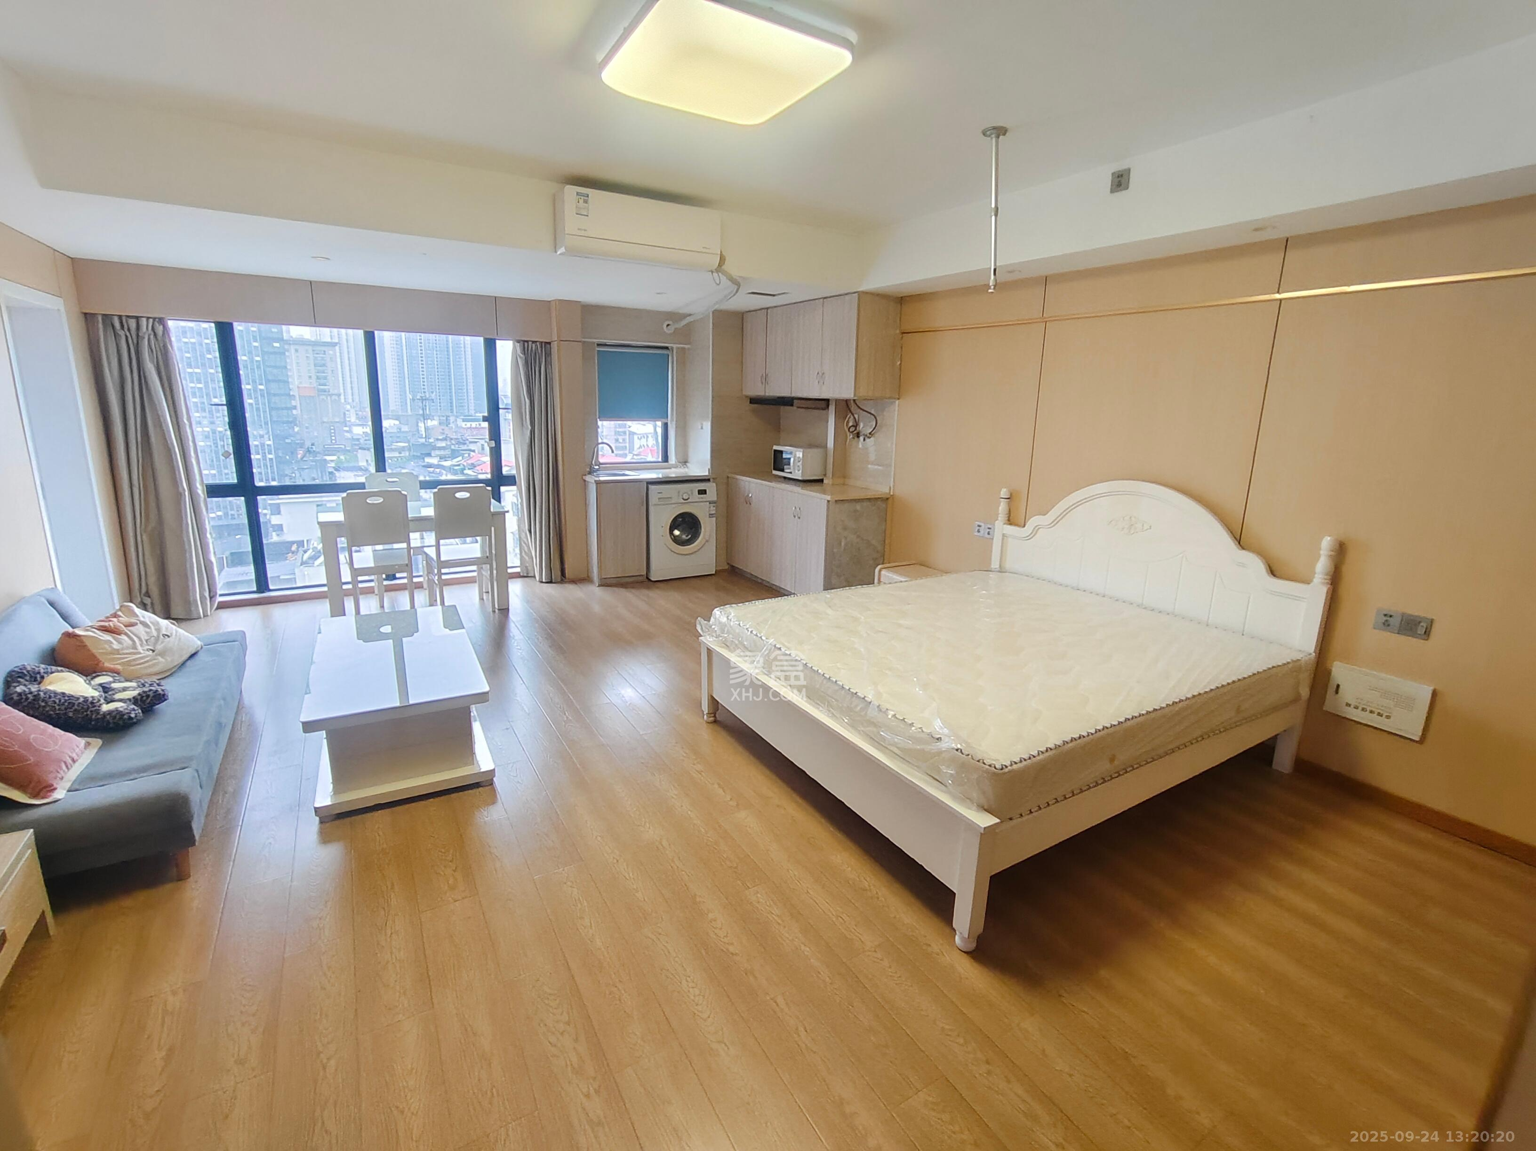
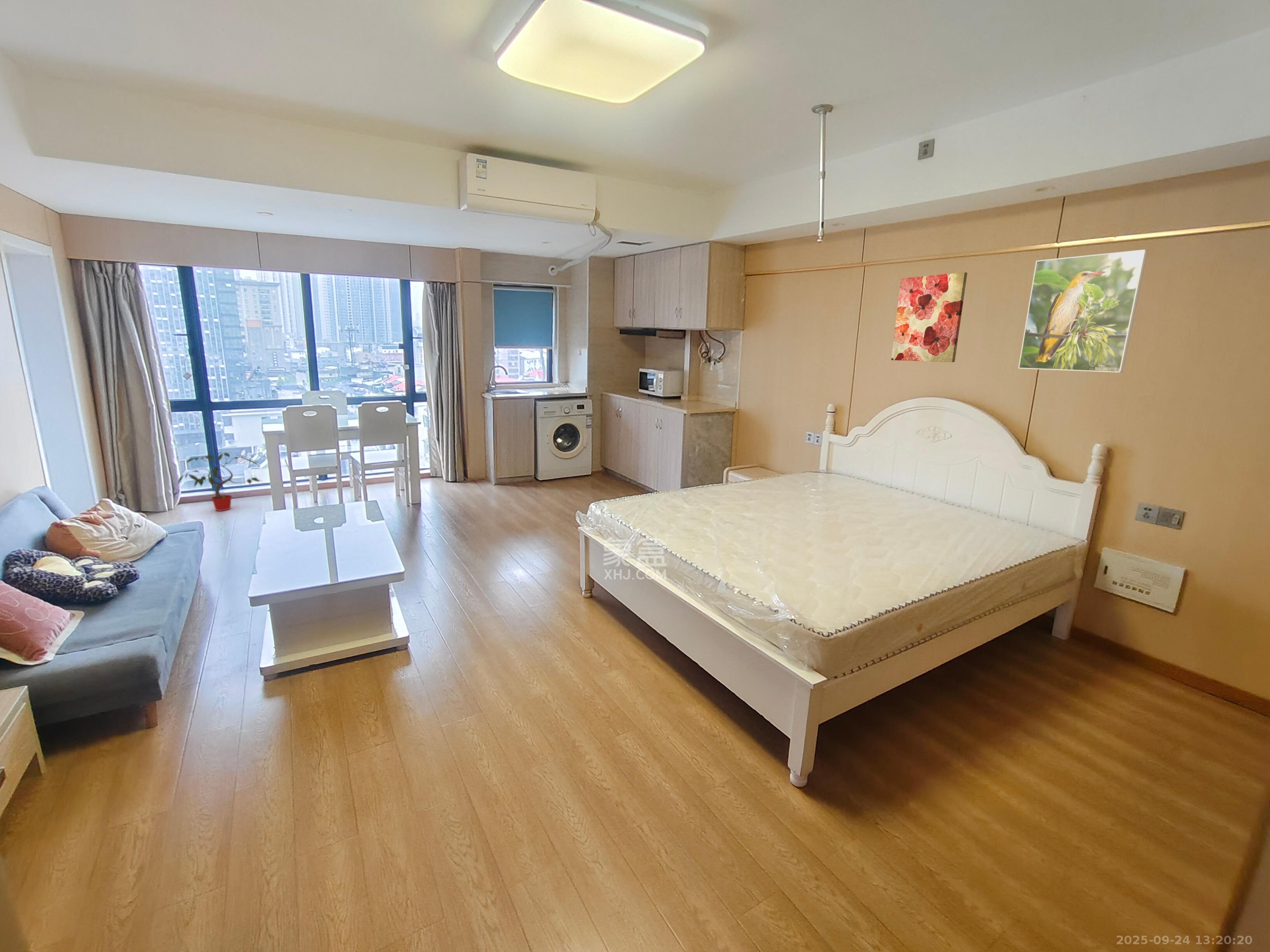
+ potted plant (222, 481)
+ wall art (927, 319)
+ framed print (1077, 314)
